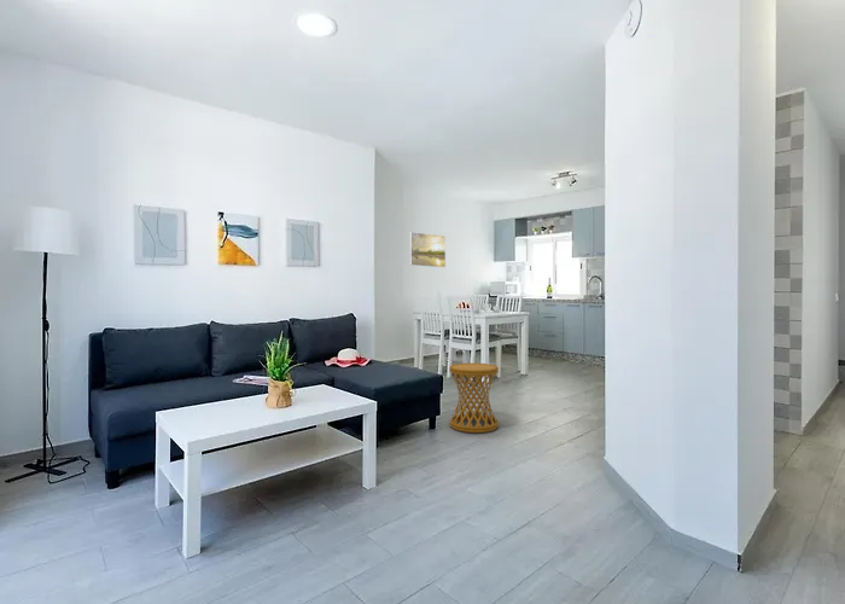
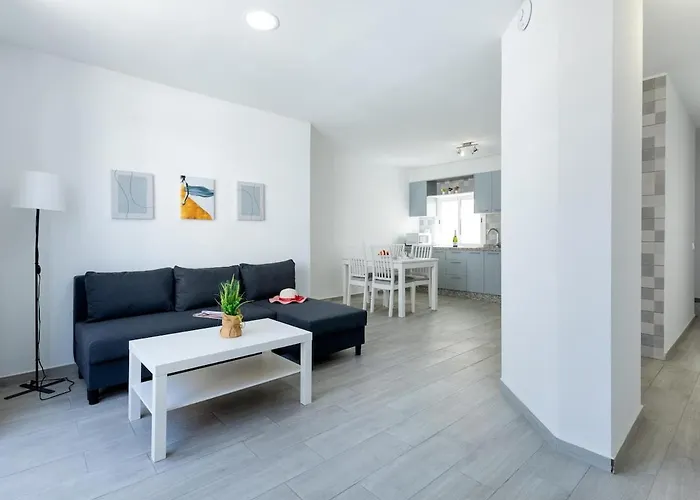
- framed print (427, 250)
- side table (473, 395)
